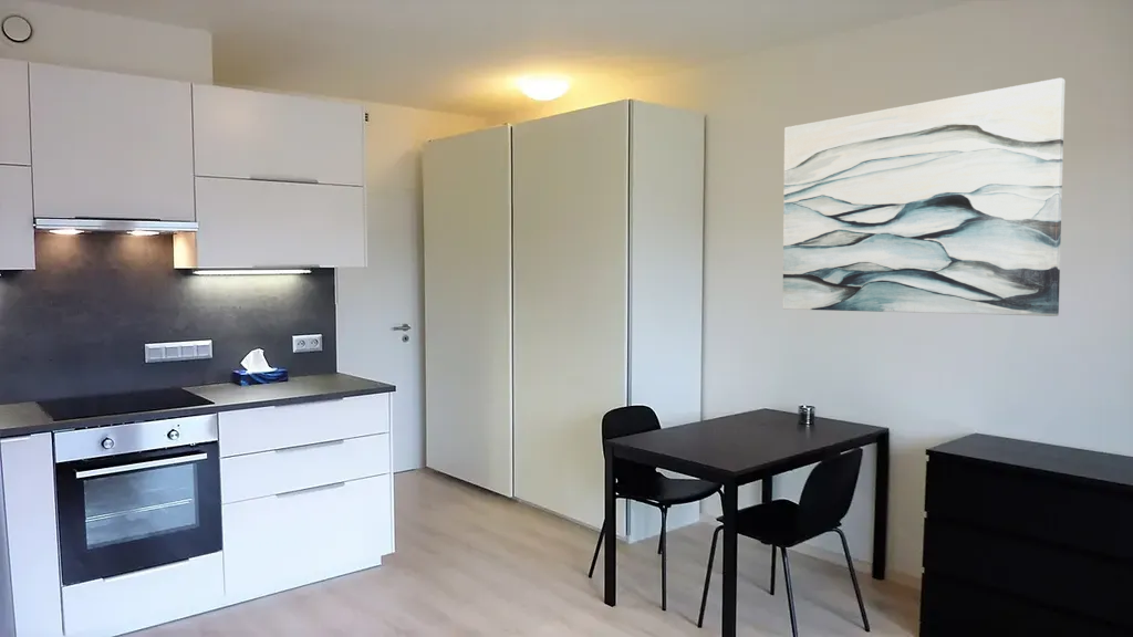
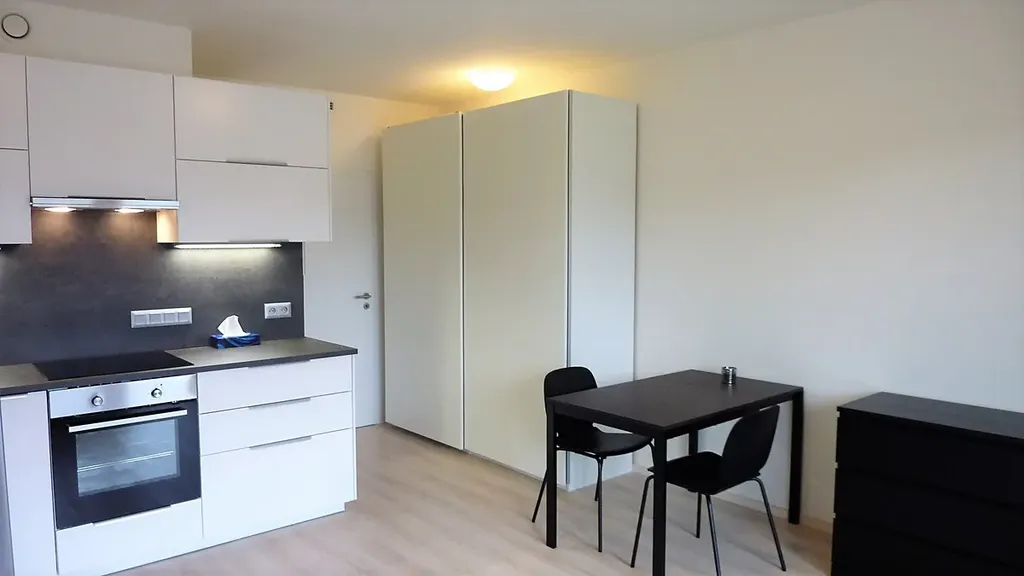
- wall art (904, 209)
